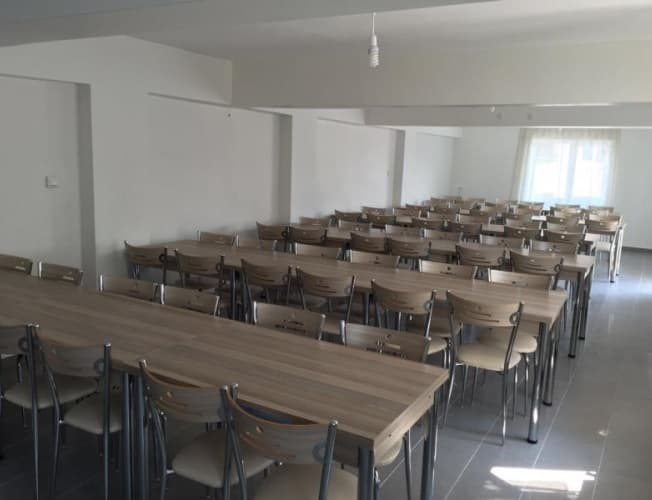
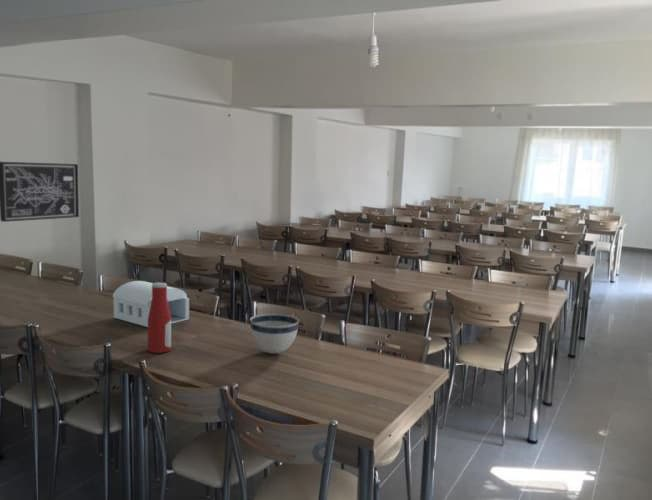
+ bottle (159, 316)
+ wall art (41, 191)
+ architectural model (150, 301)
+ bowl (274, 336)
